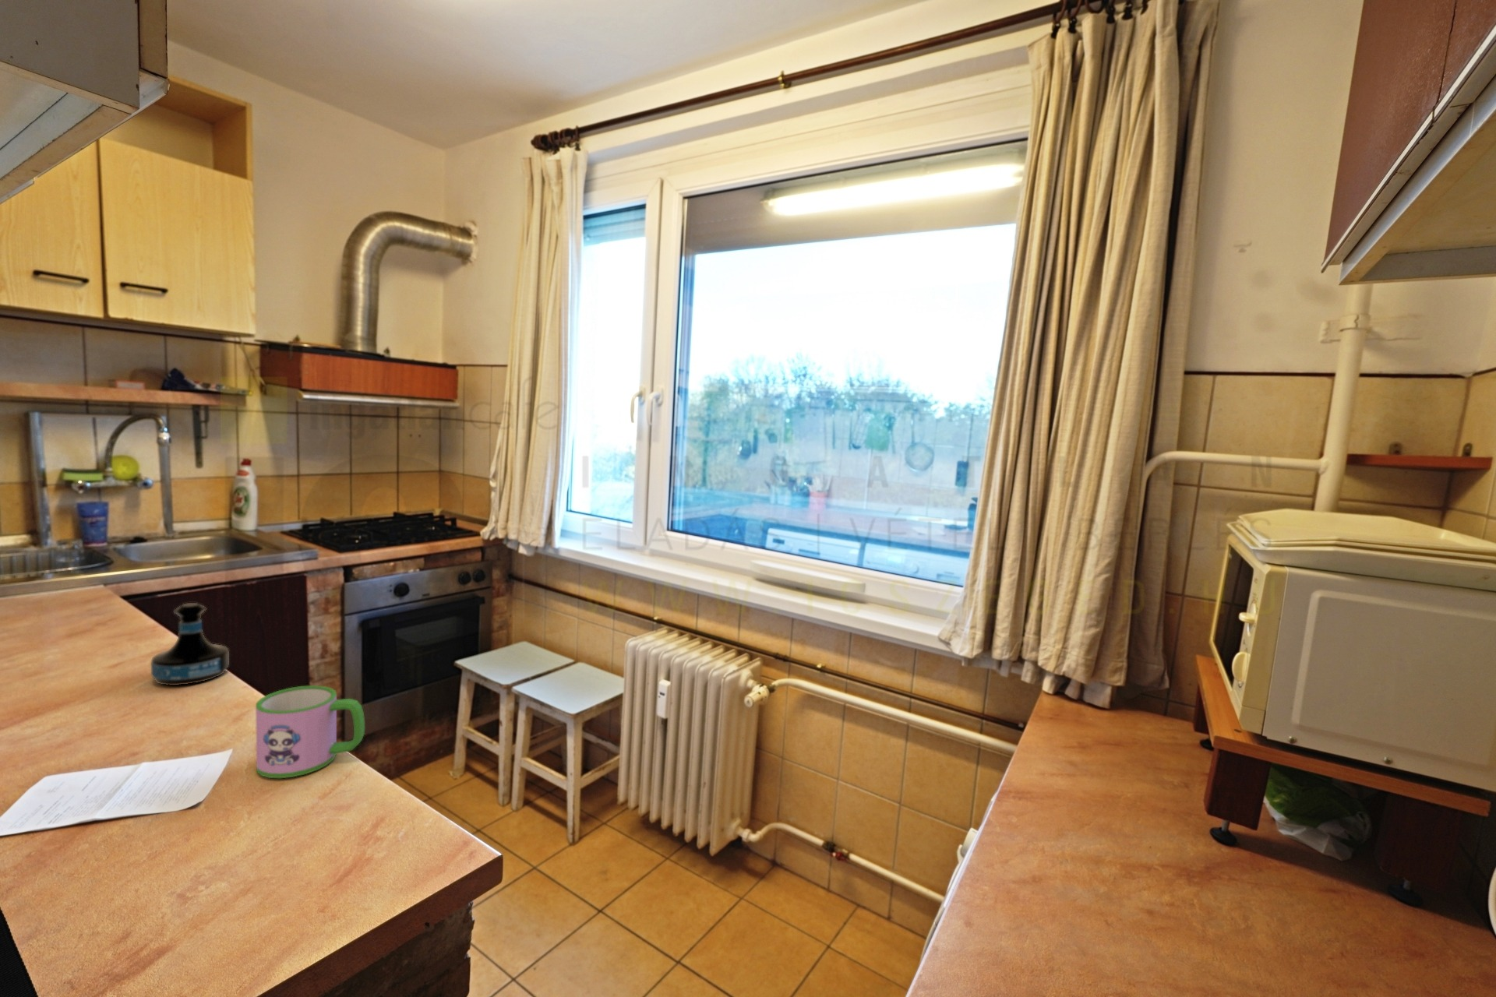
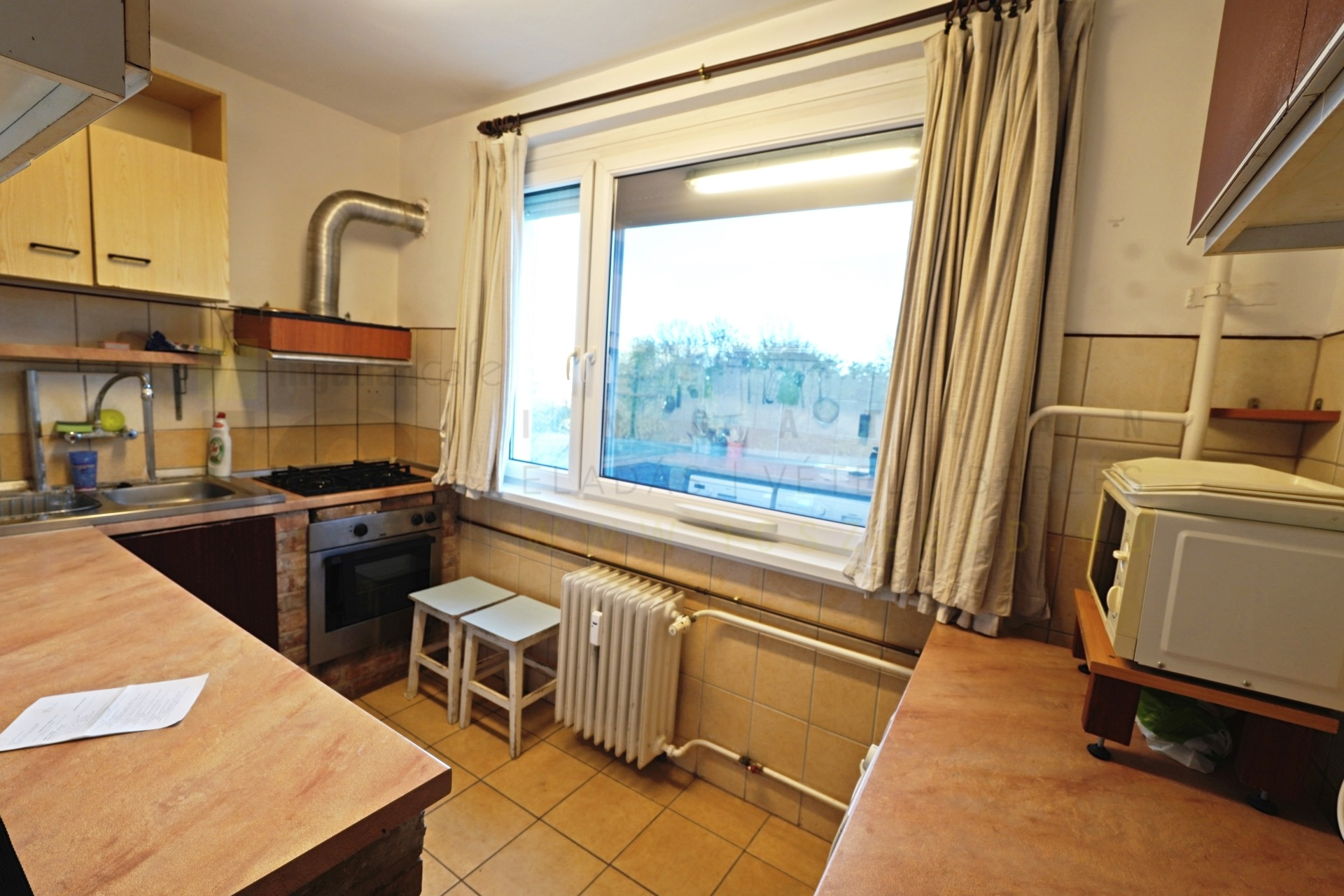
- mug (312, 729)
- tequila bottle (190, 640)
